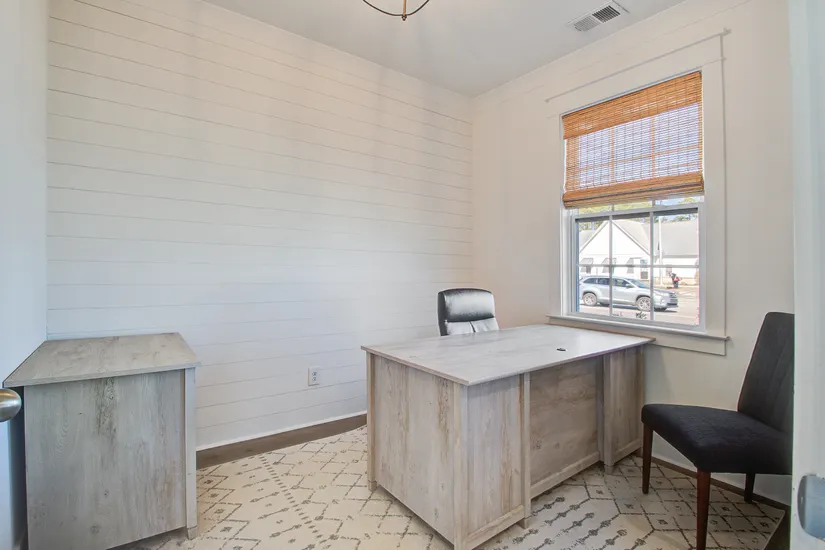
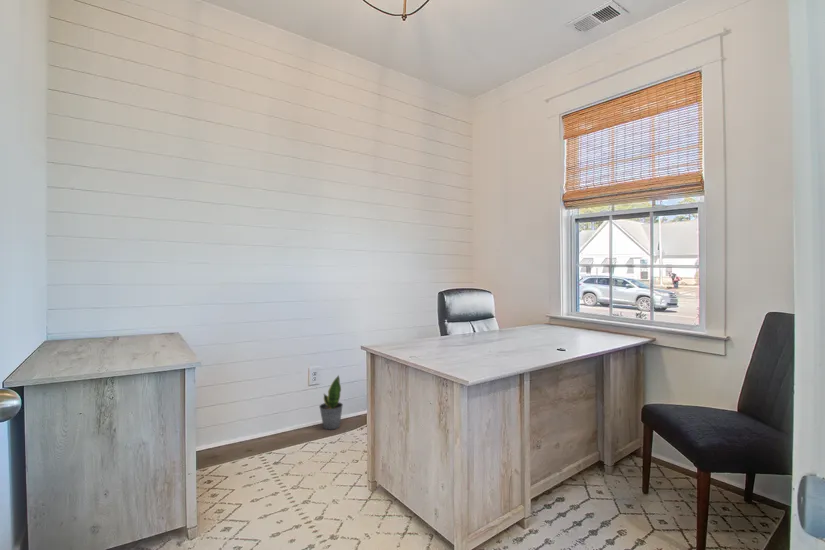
+ potted plant (331, 400)
